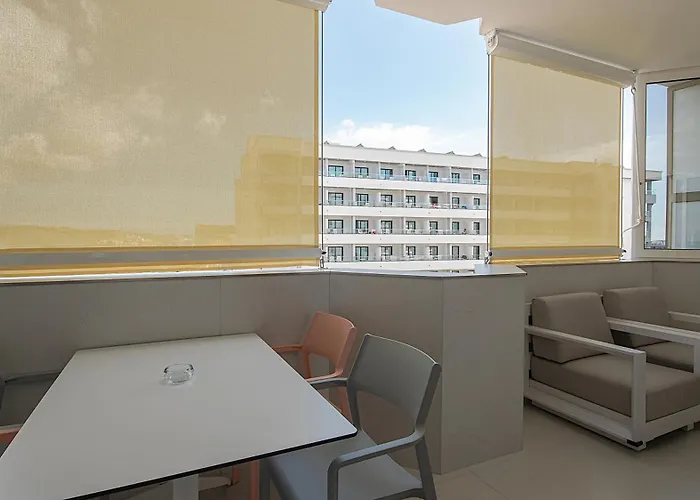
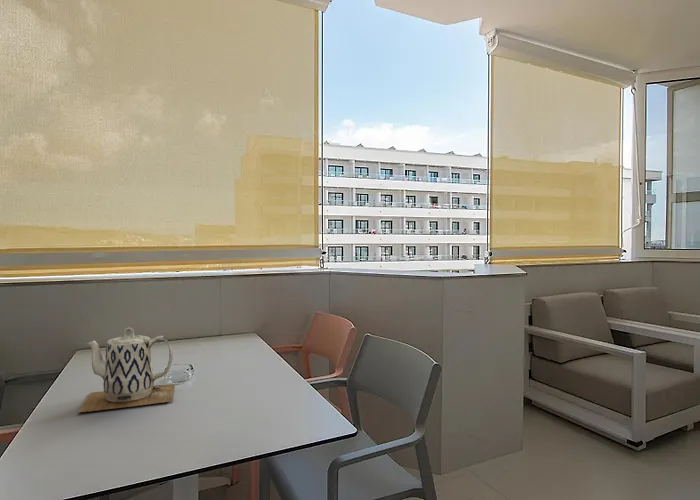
+ teapot (130, 362)
